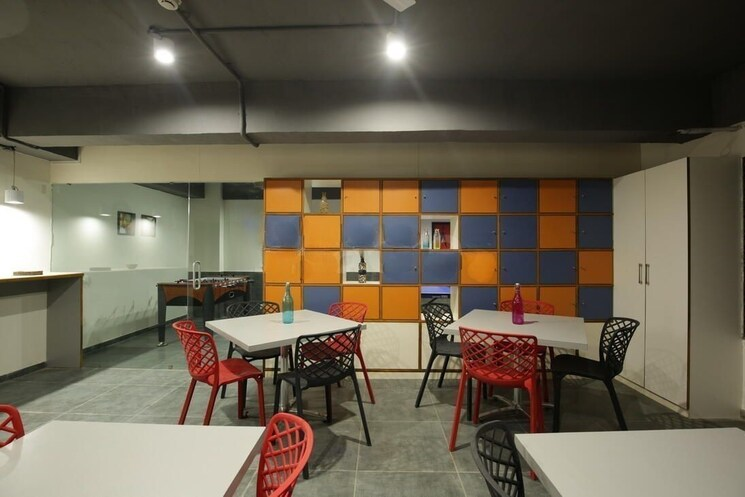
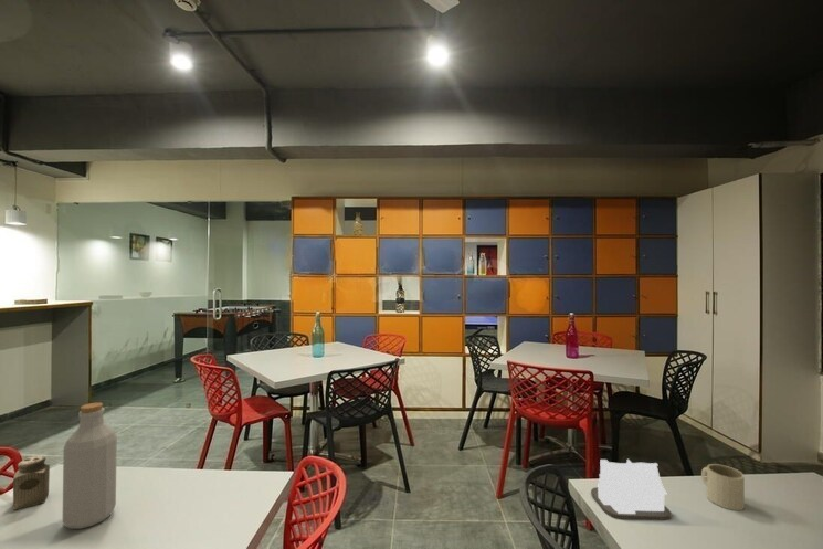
+ bottle (91, 461)
+ salt shaker (31, 479)
+ mug (719, 483)
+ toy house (629, 482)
